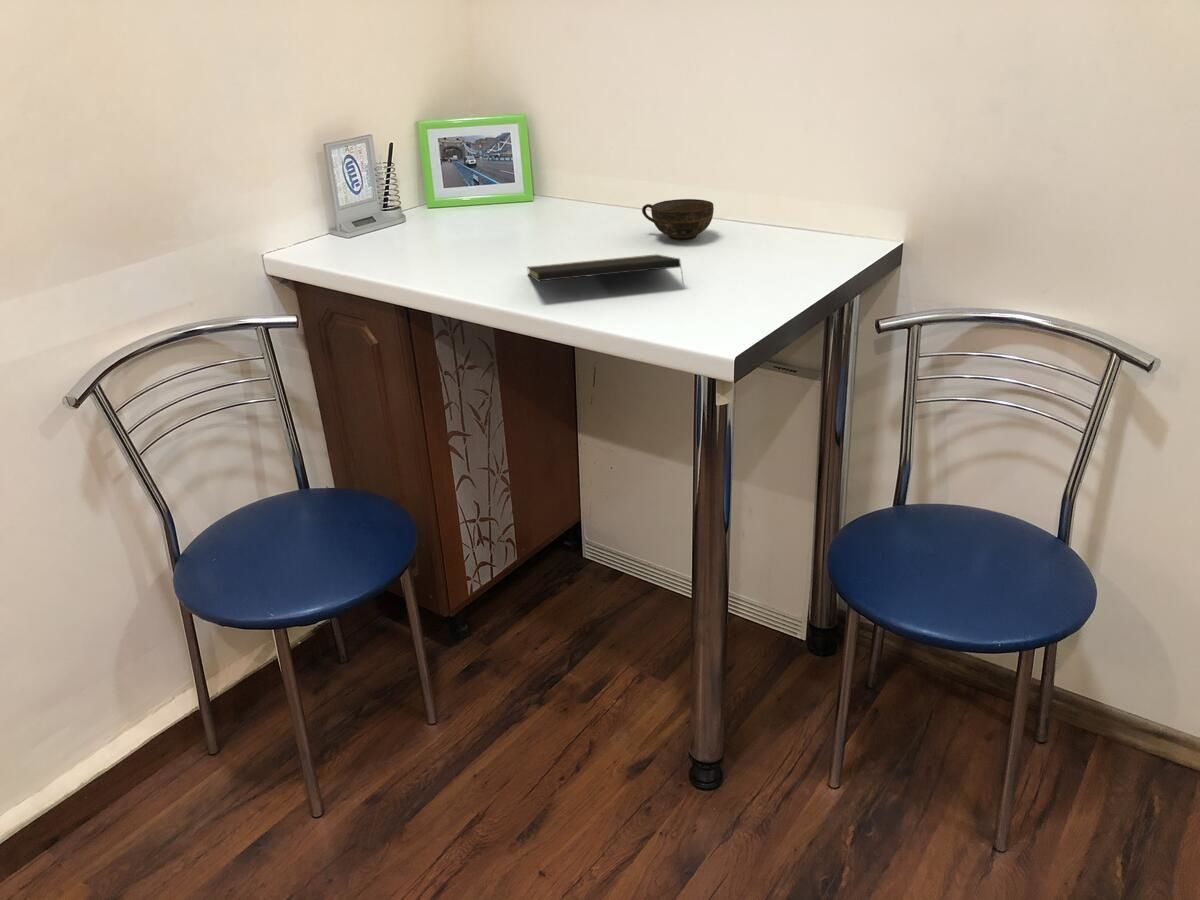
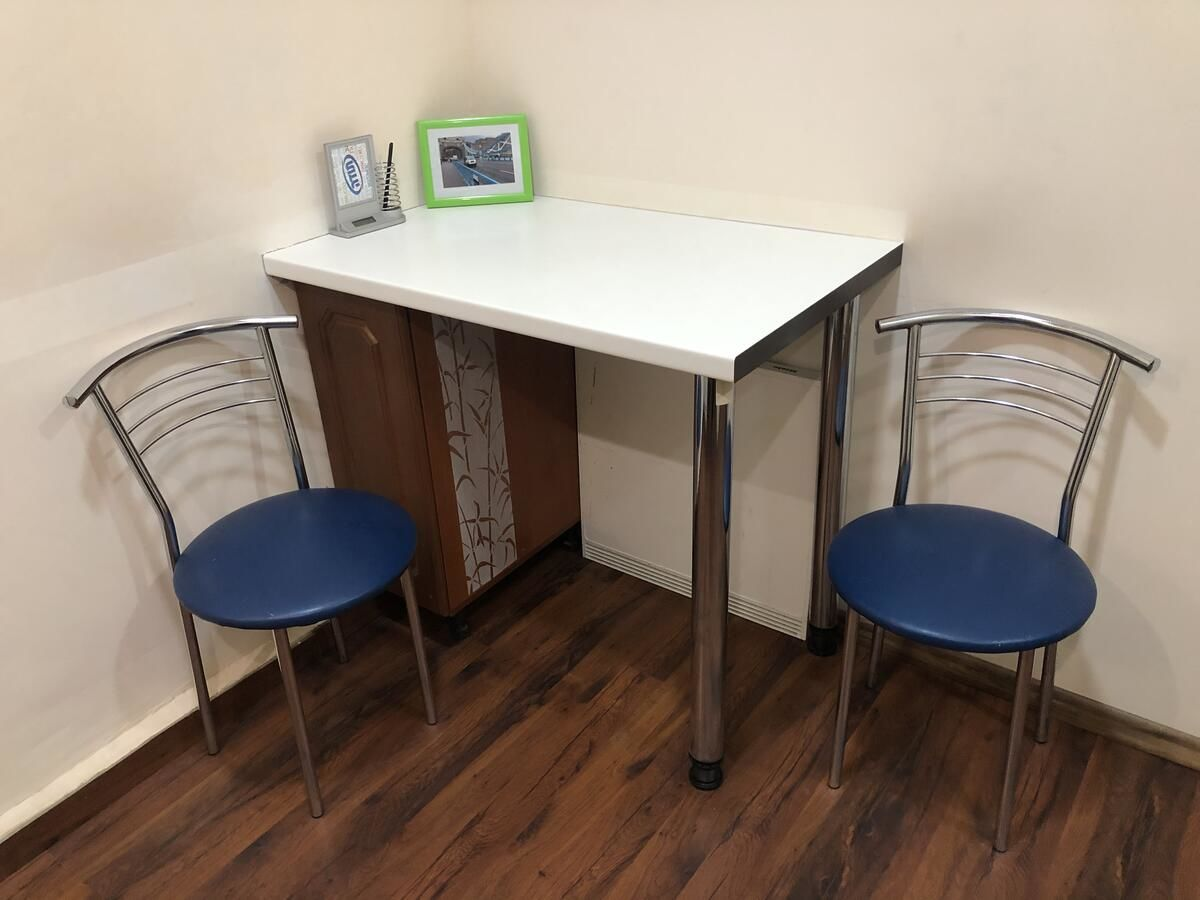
- notepad (600, 267)
- cup (676, 220)
